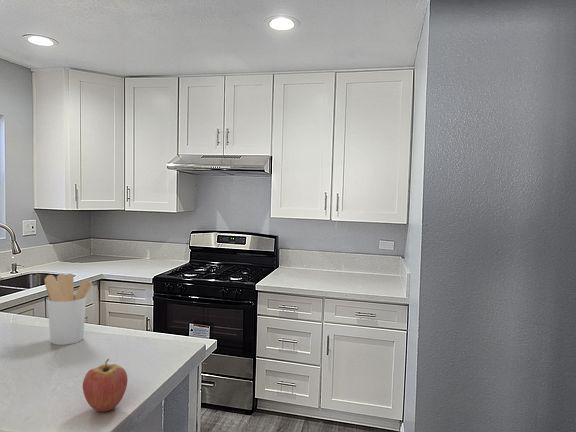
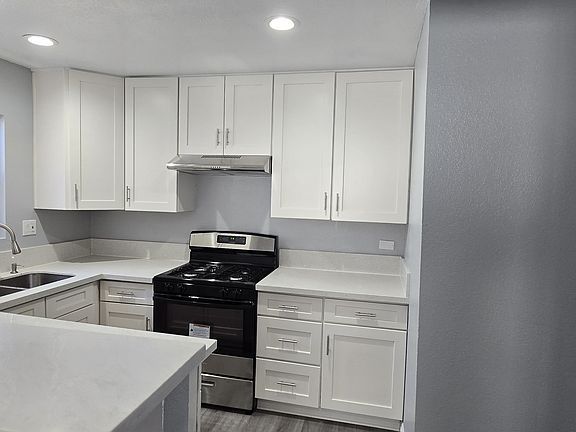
- utensil holder (64, 306)
- fruit (105, 383)
